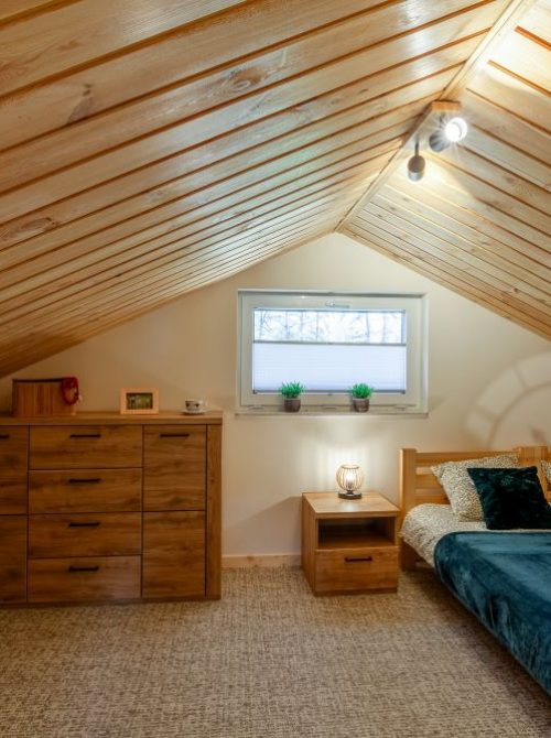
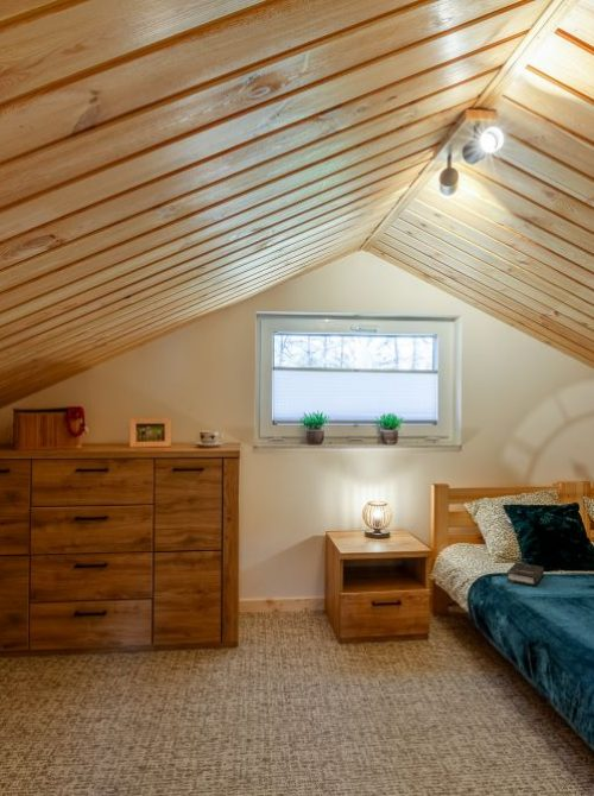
+ hardback book (525, 573)
